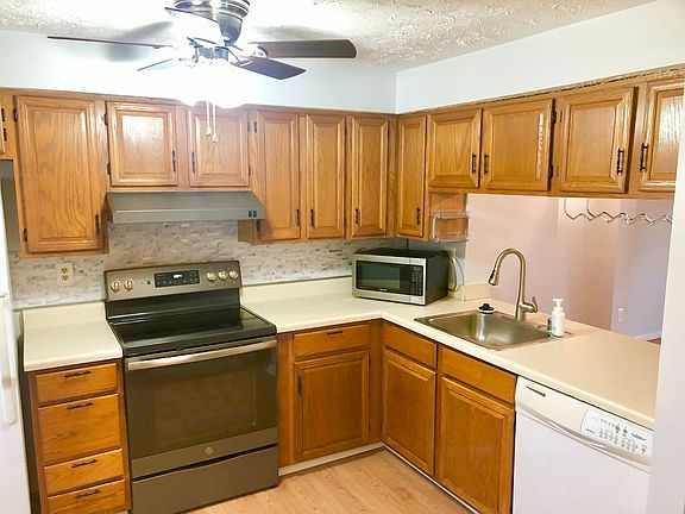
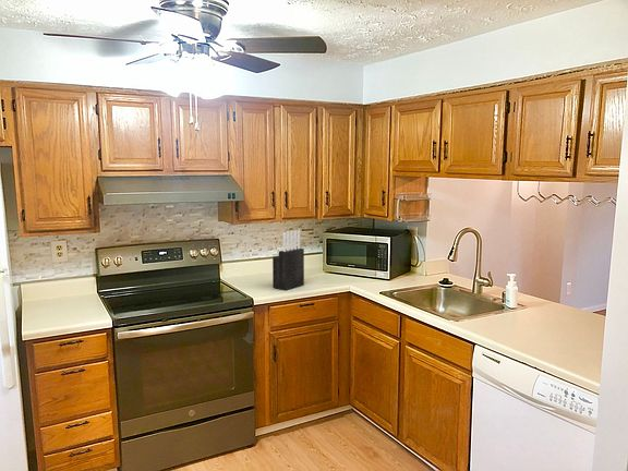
+ knife block (287, 258)
